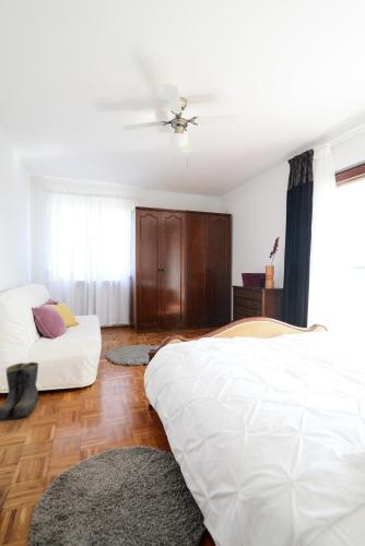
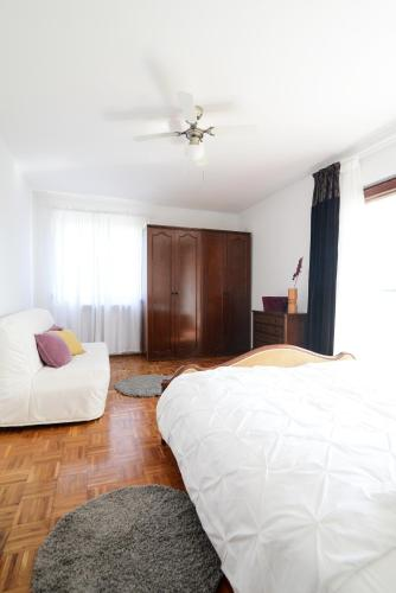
- boots (19, 389)
